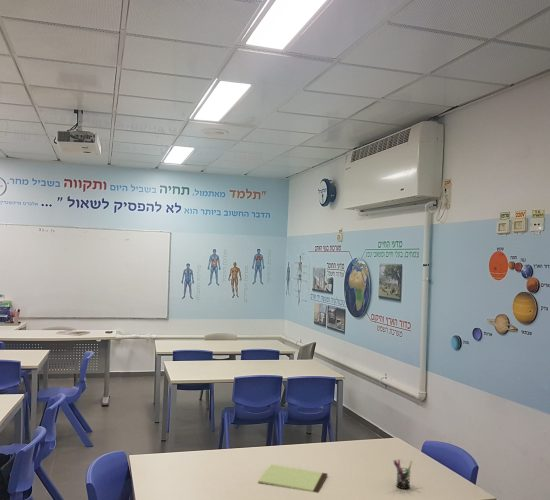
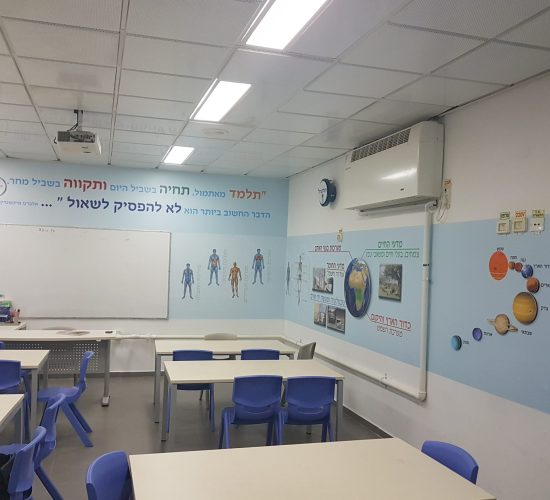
- notepad (293, 477)
- pen holder (403, 473)
